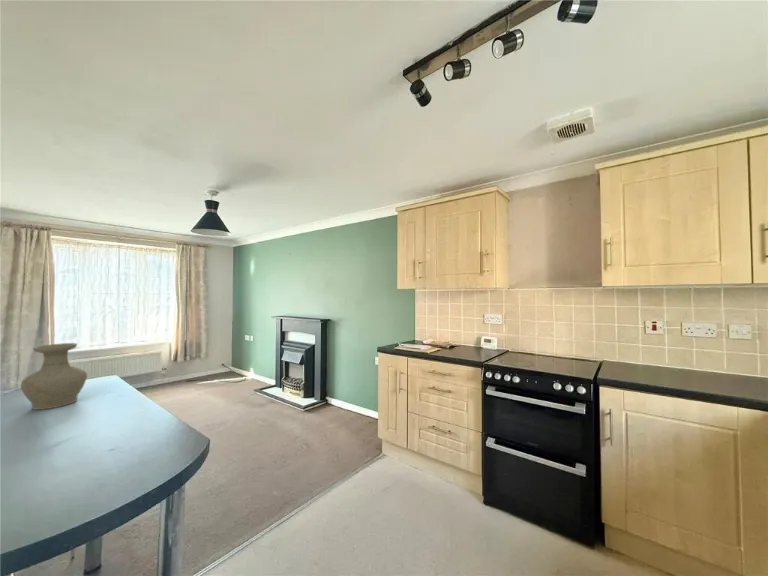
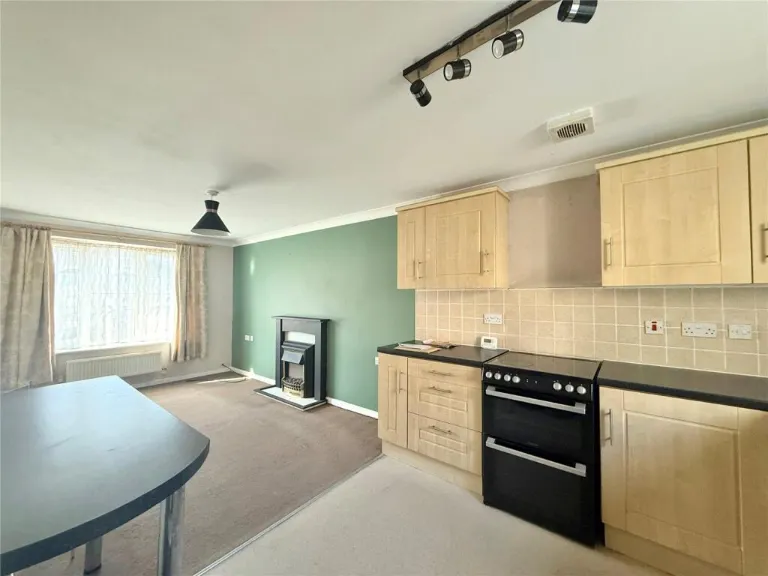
- vase (55, 374)
